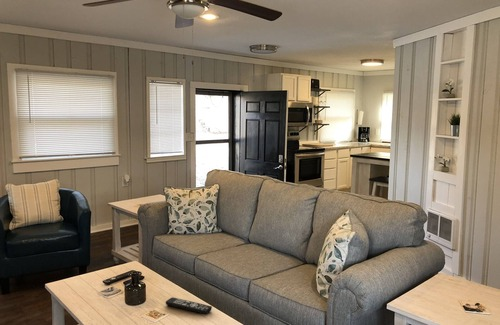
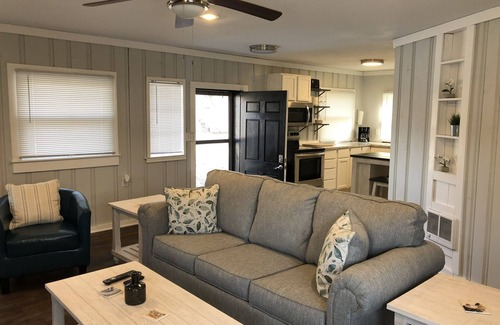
- remote control (188, 305)
